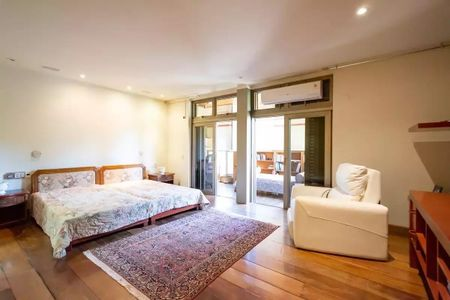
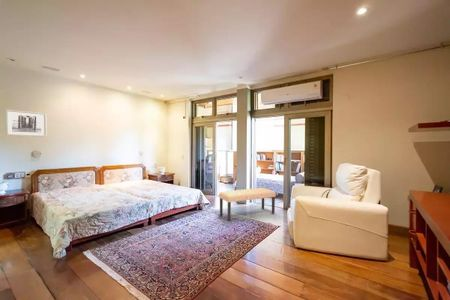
+ wall art (27, 123)
+ bench (247, 199)
